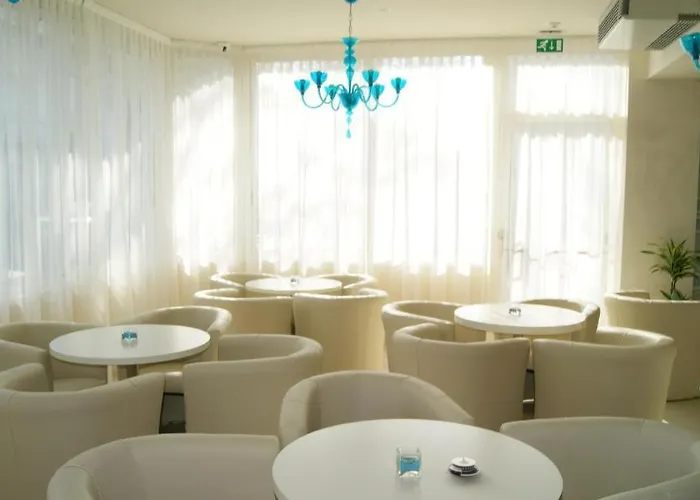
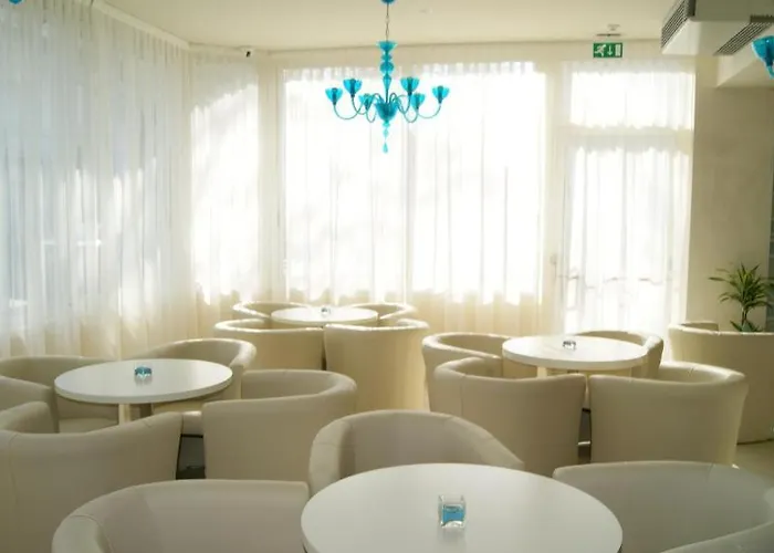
- architectural model (463, 462)
